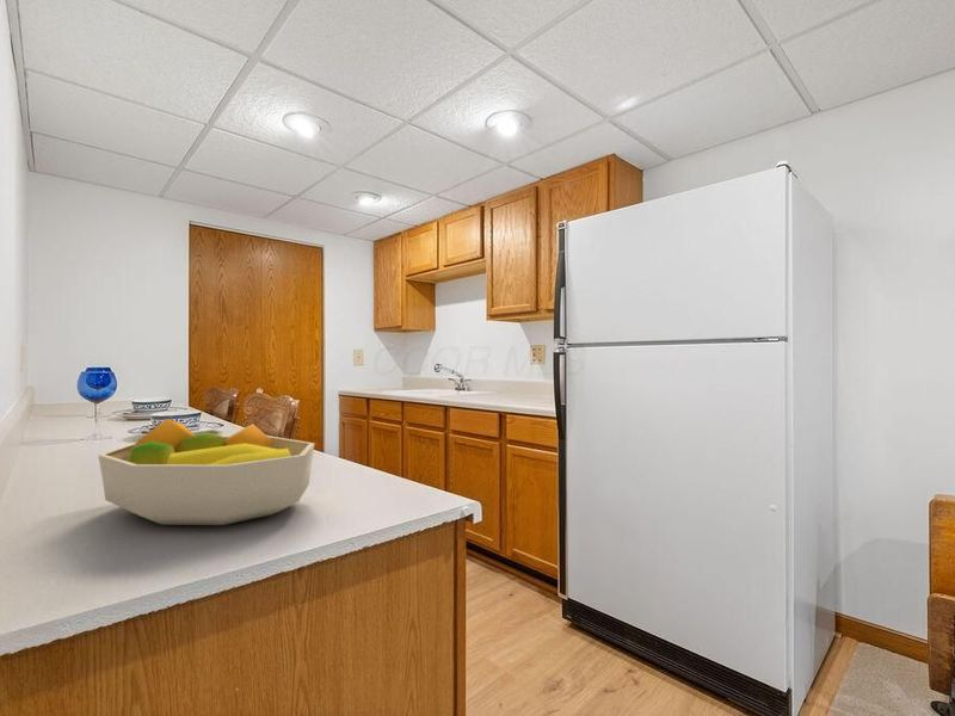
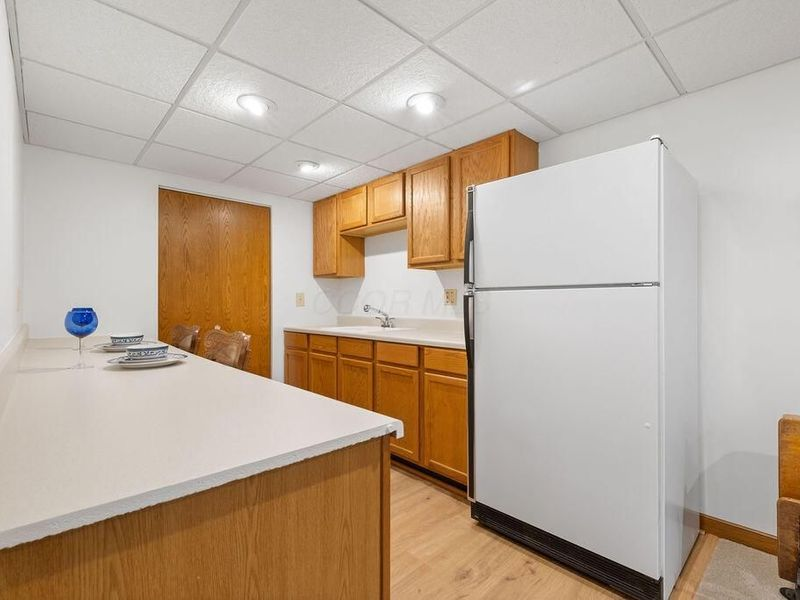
- fruit bowl (212, 464)
